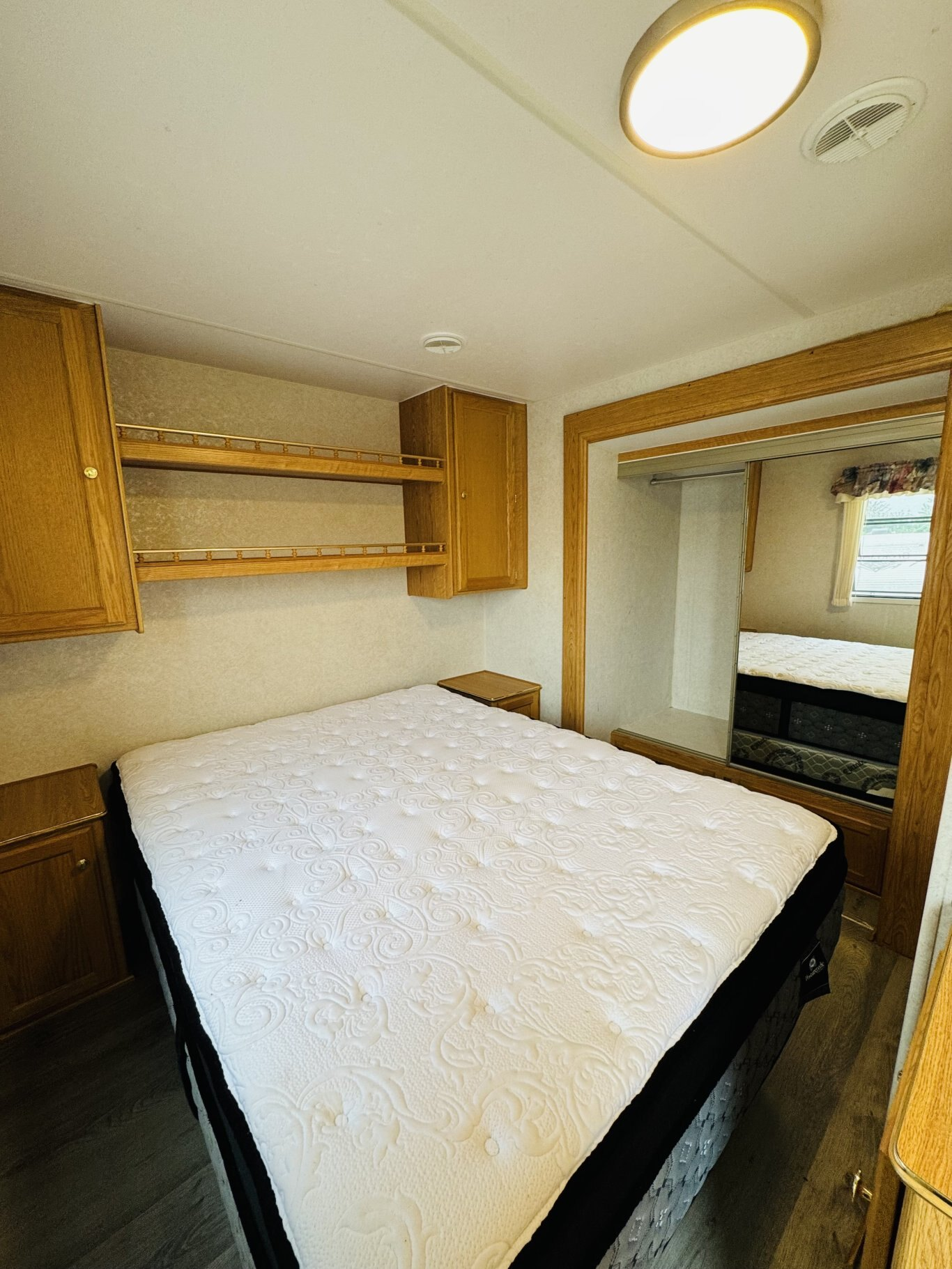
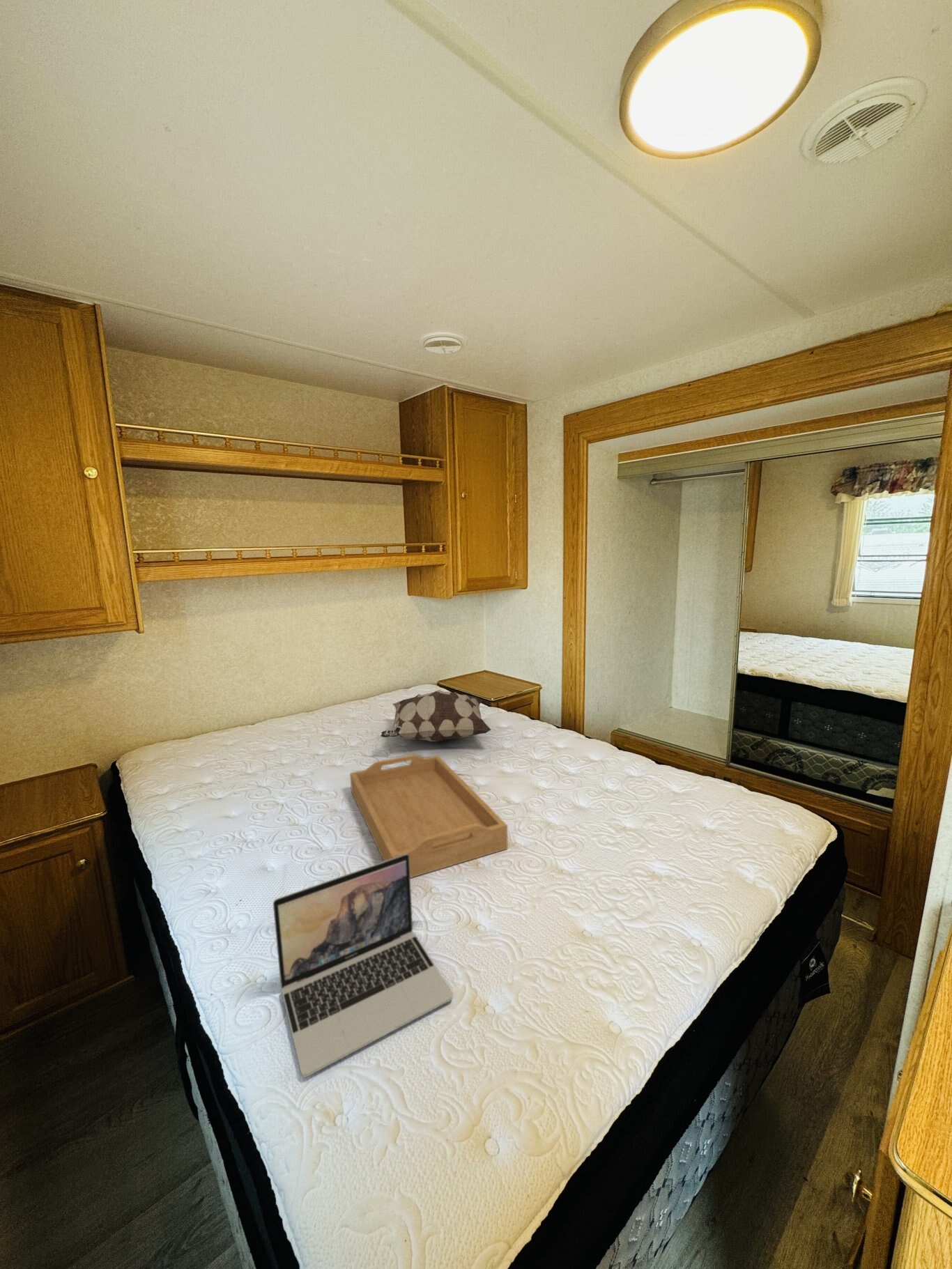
+ decorative pillow (436, 716)
+ laptop (363, 950)
+ serving tray (420, 803)
